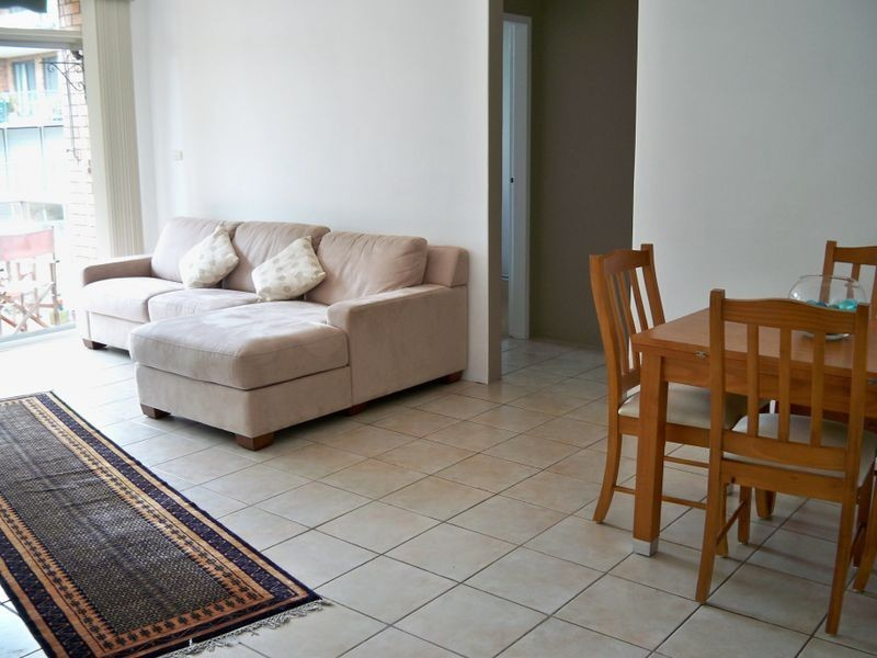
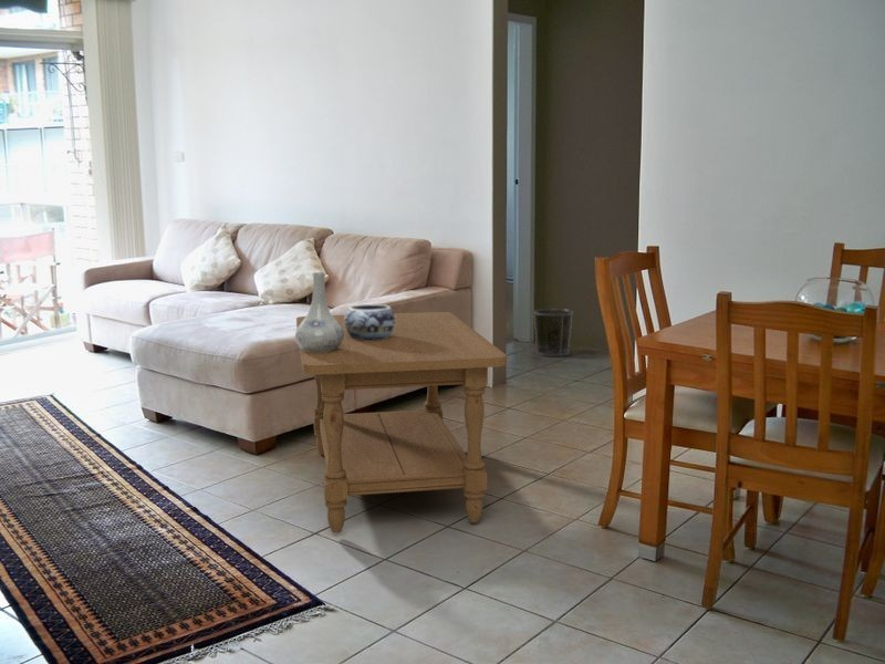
+ waste bin (552, 332)
+ decorative bowl (369, 321)
+ vase (319, 311)
+ coffee table (389, 412)
